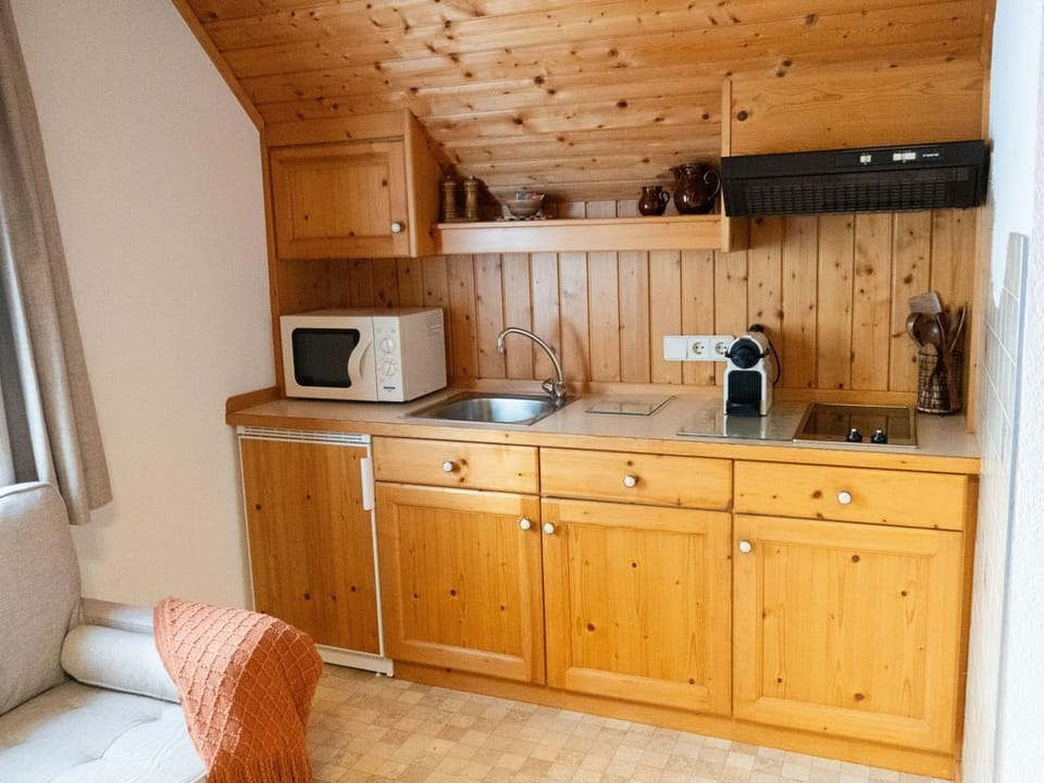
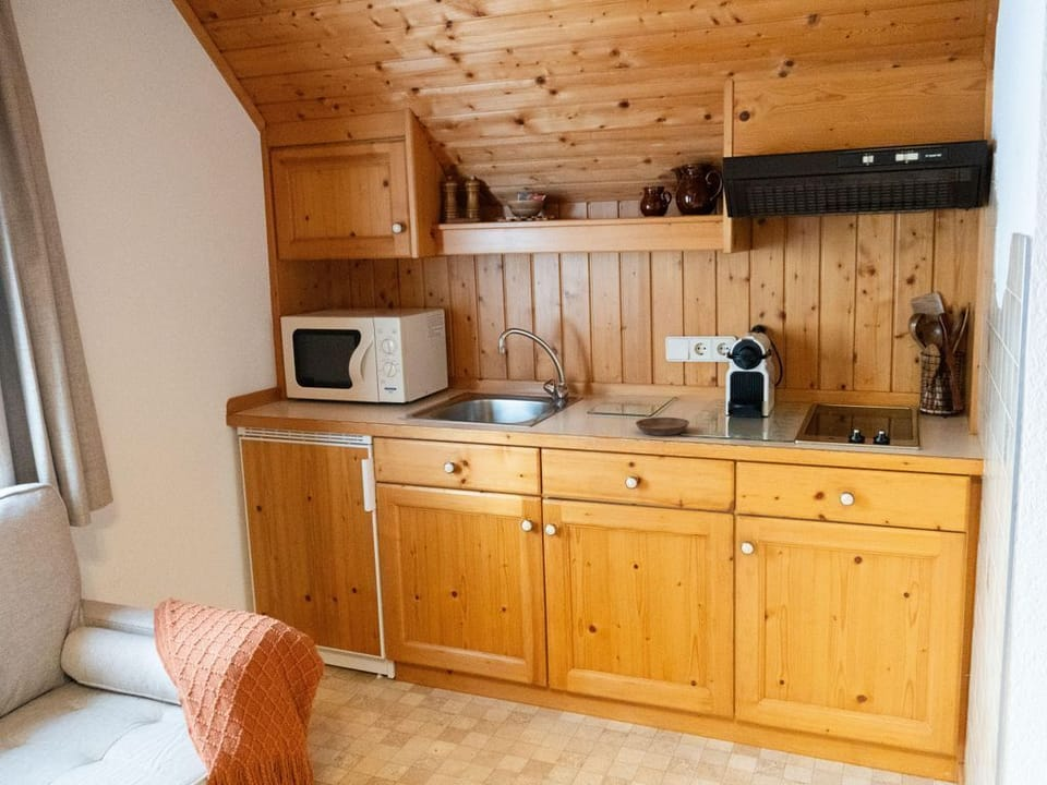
+ saucer (662, 426)
